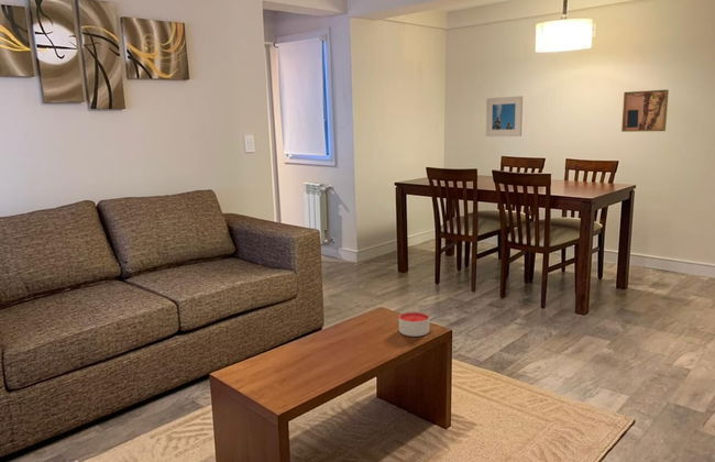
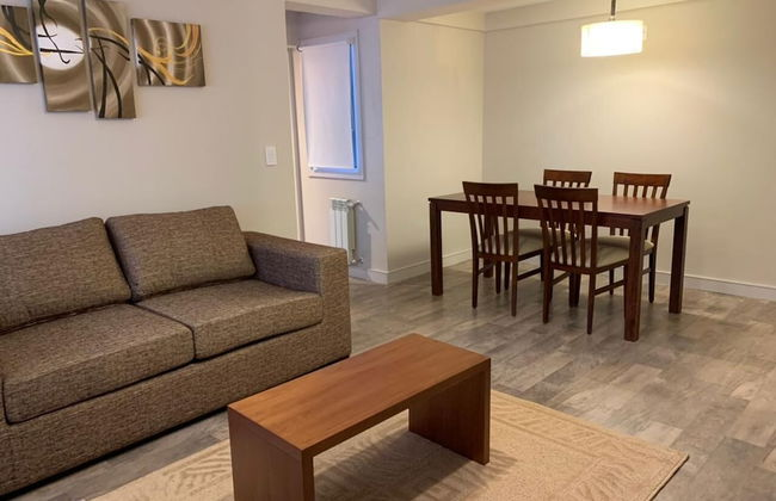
- candle (414, 322)
- wall art (644, 111)
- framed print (503, 117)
